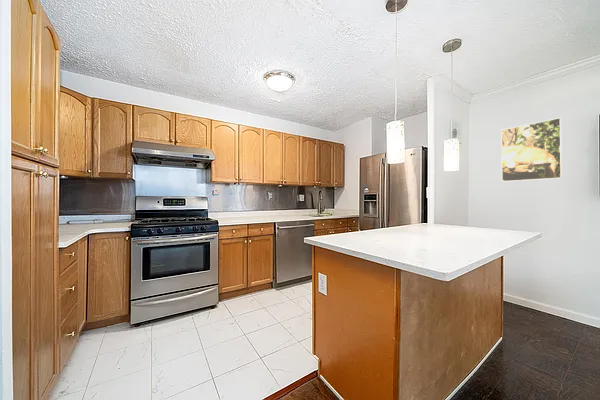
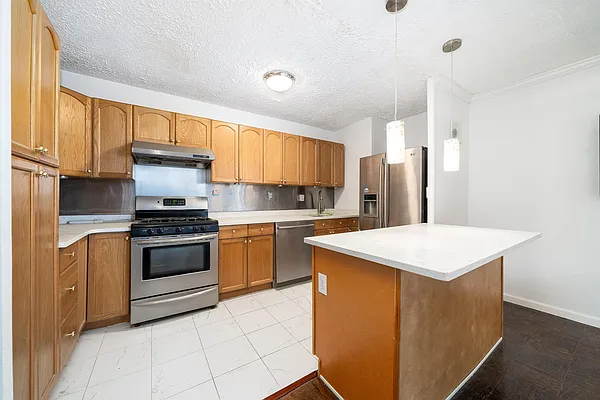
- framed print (529, 152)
